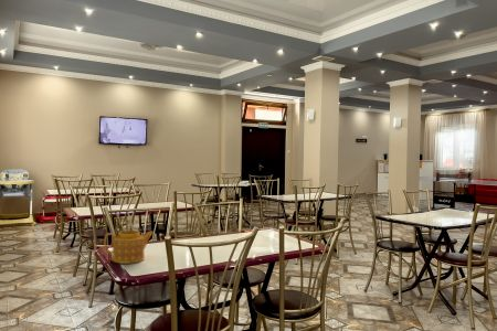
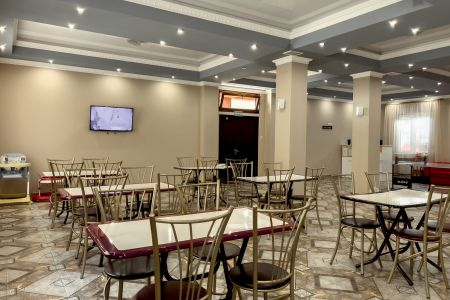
- teapot (129, 245)
